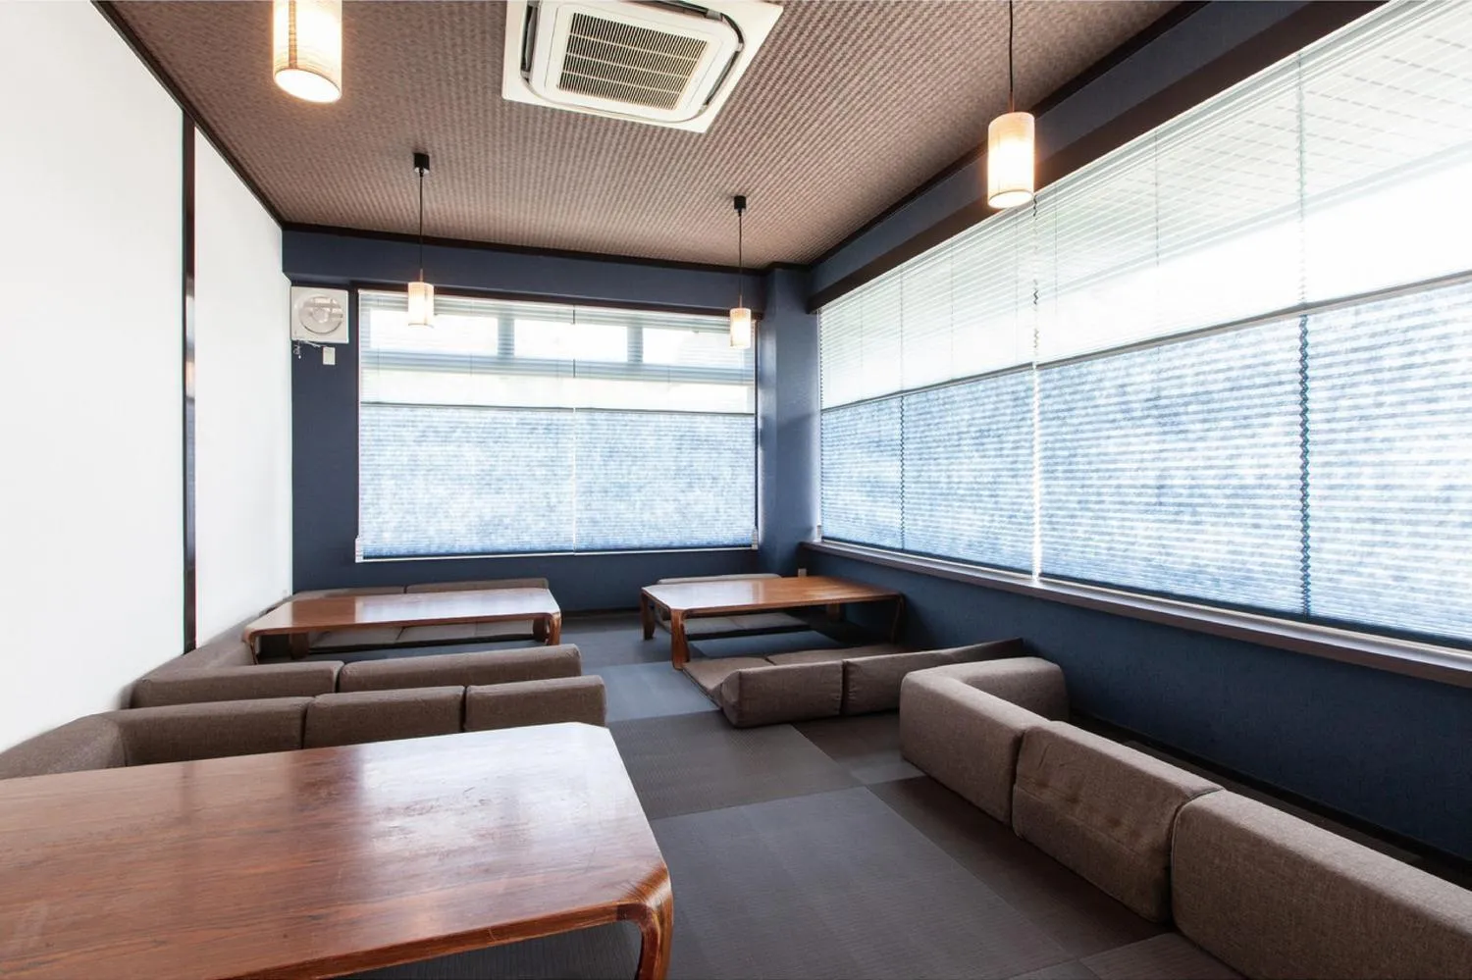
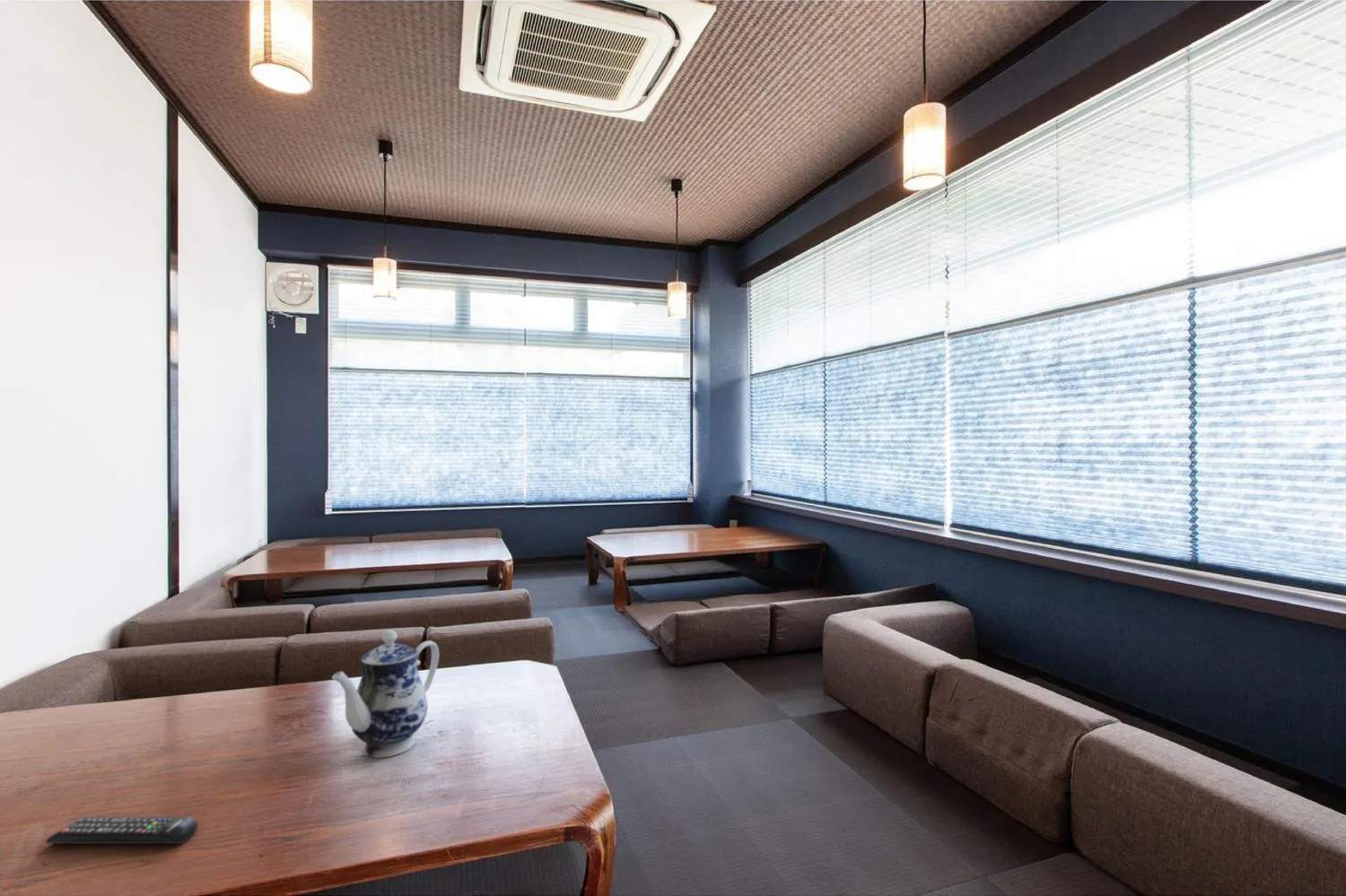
+ remote control (123, 831)
+ teapot (389, 688)
